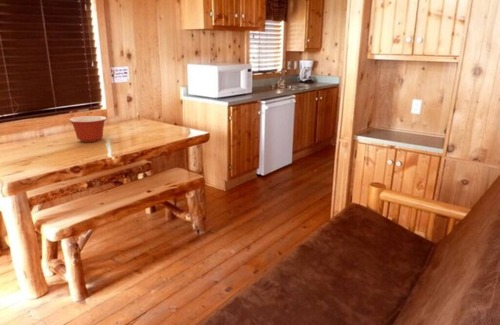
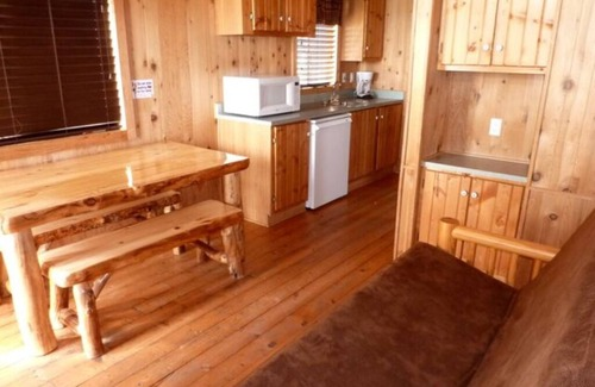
- mixing bowl (89, 129)
